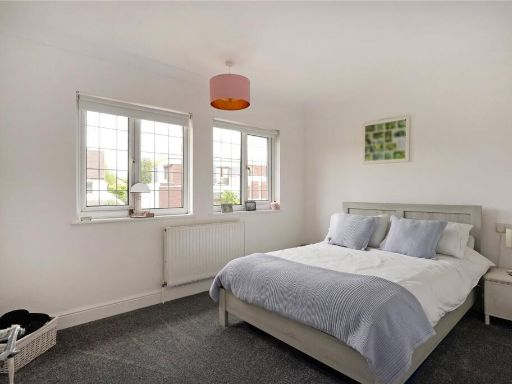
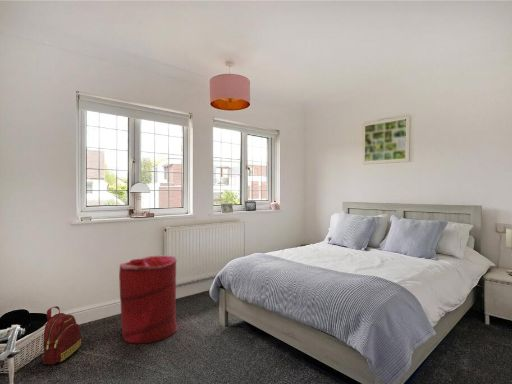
+ backpack (61, 331)
+ laundry hamper (148, 294)
